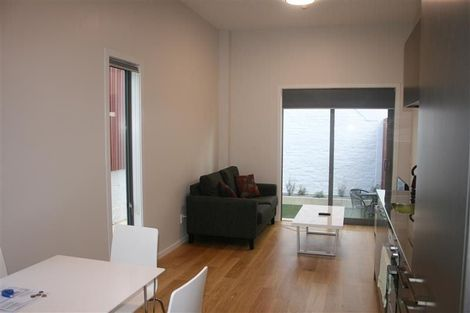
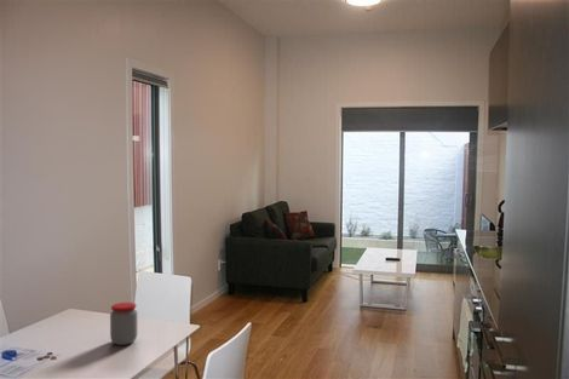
+ jar (123, 323)
